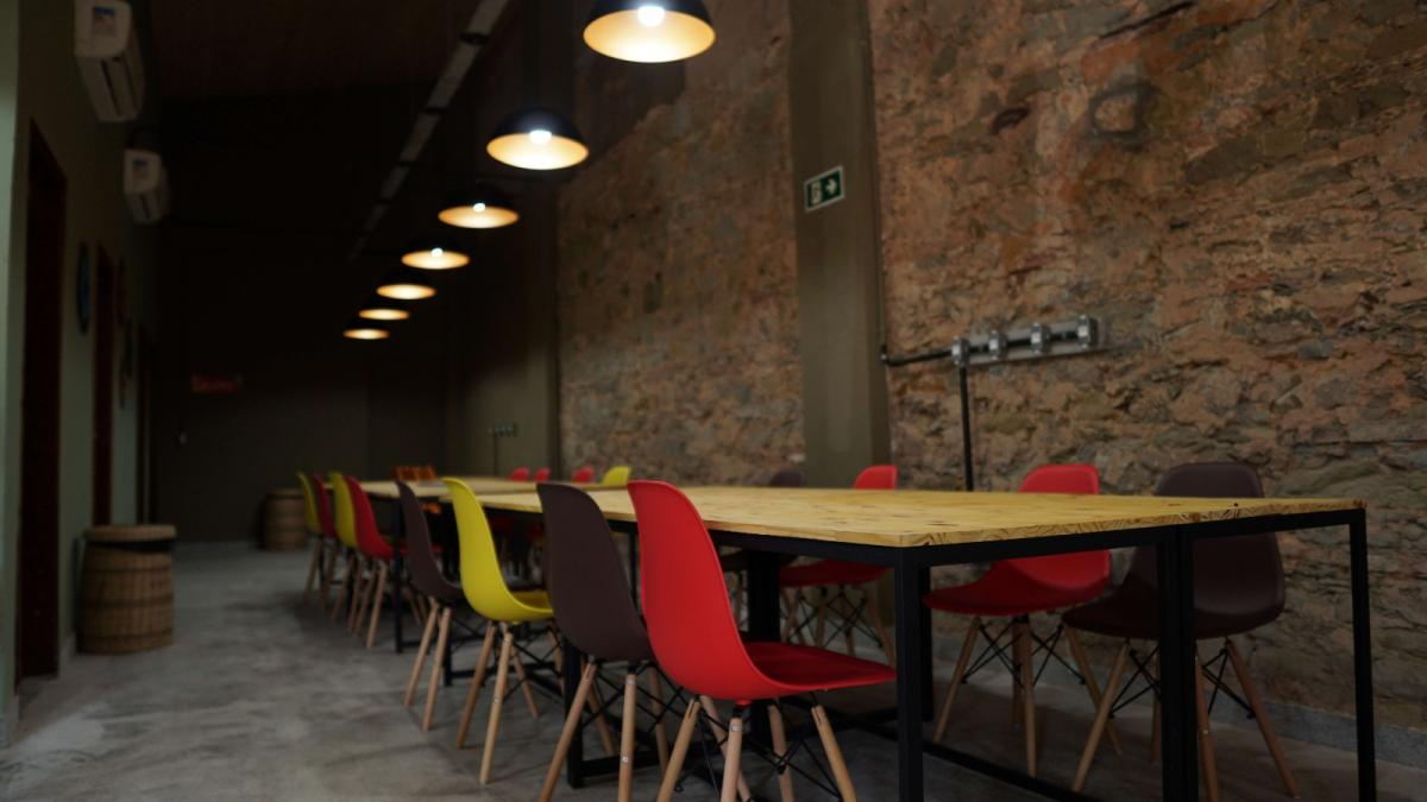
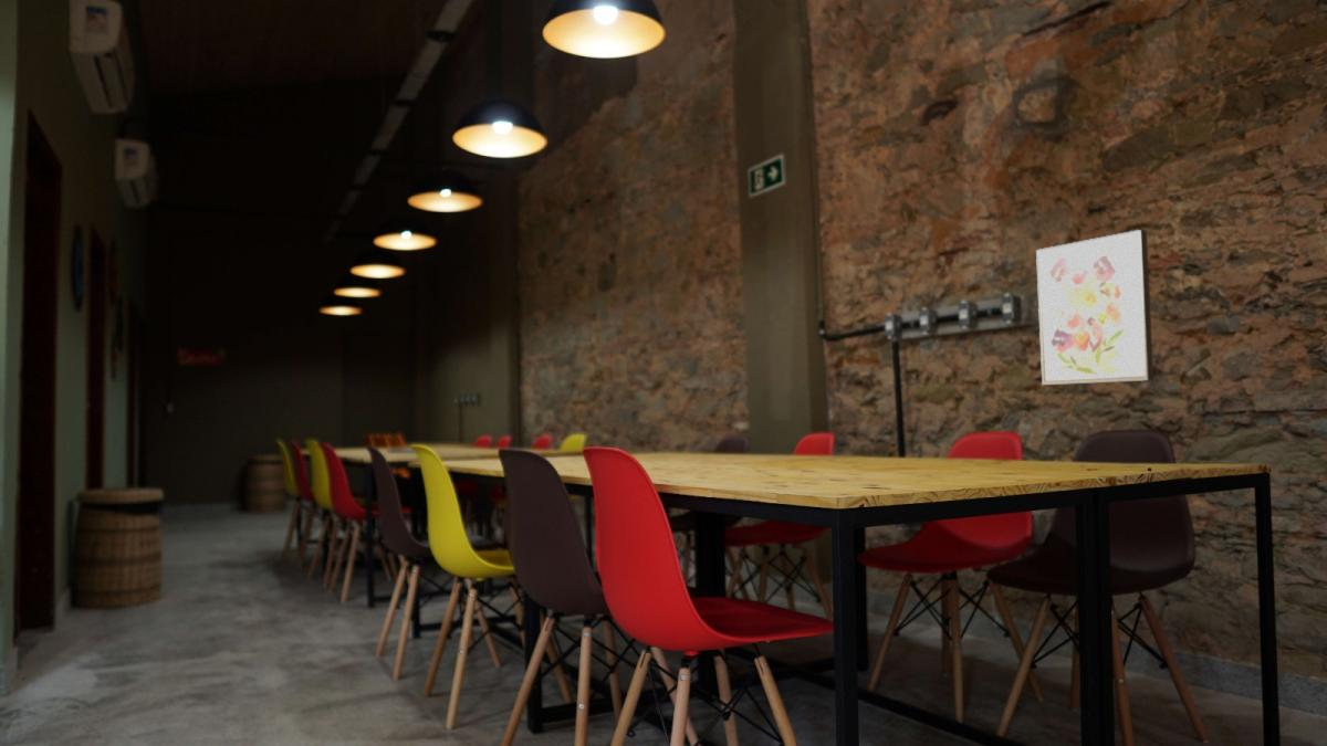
+ wall art (1091, 311)
